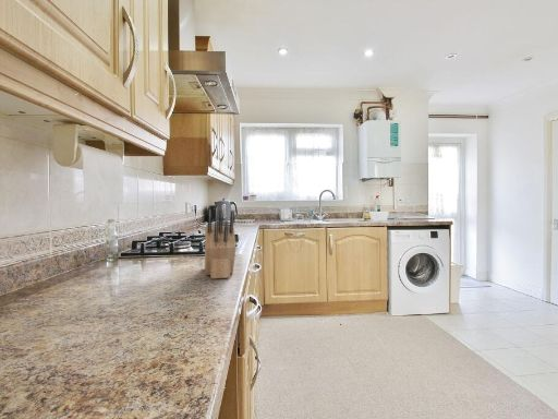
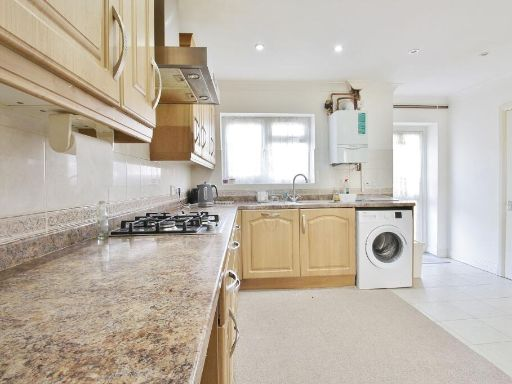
- knife block (219, 241)
